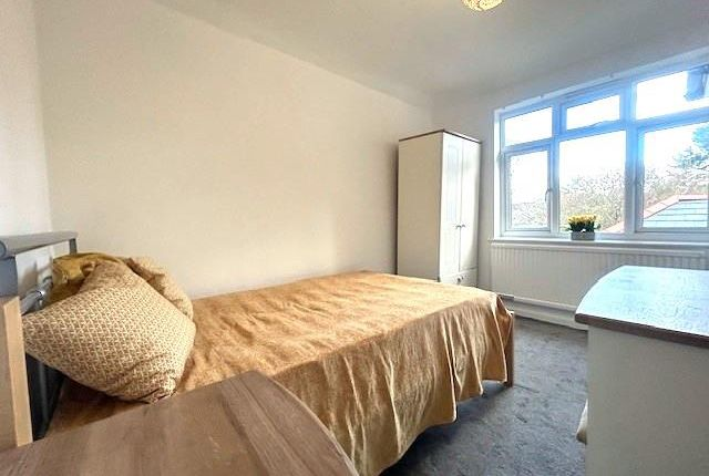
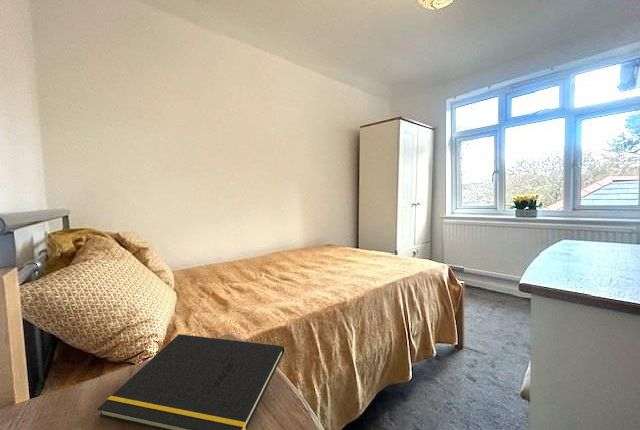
+ notepad (201, 377)
